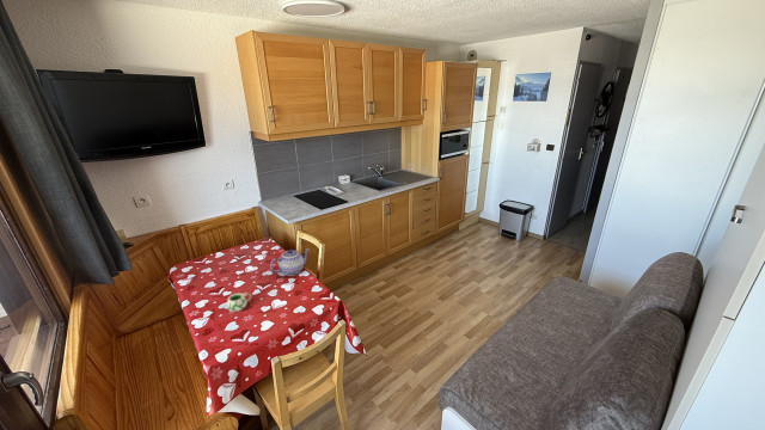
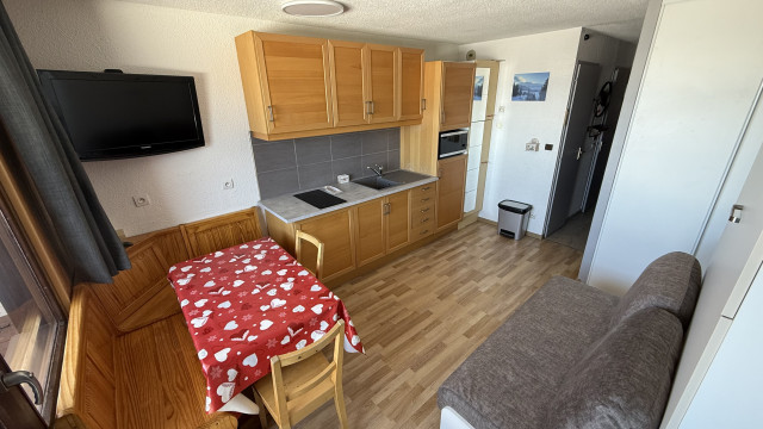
- teapot (290, 260)
- mug (239, 300)
